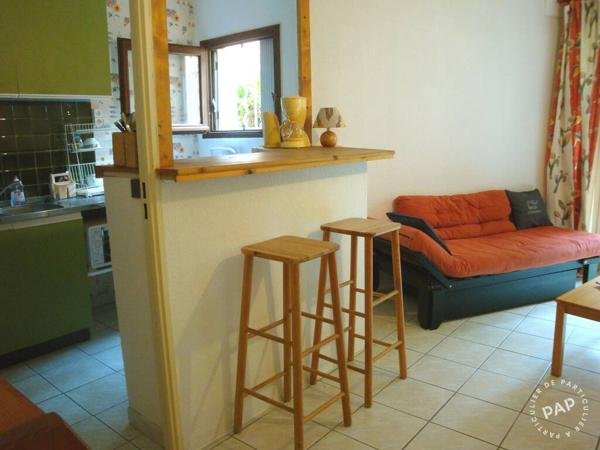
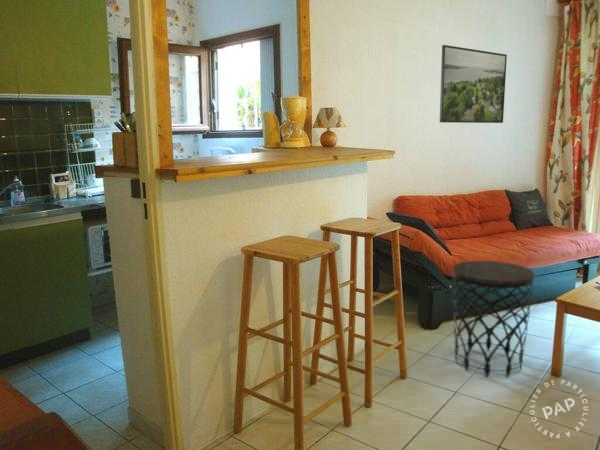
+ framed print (474, 86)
+ side table (490, 314)
